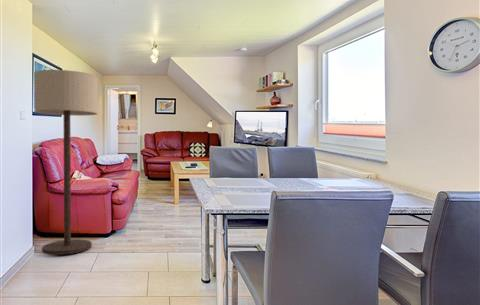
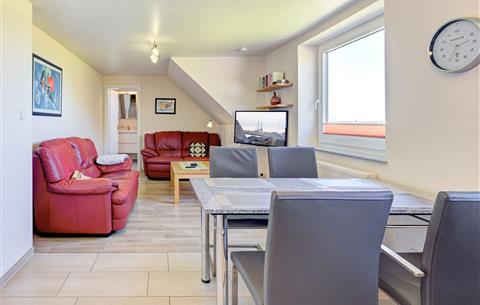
- floor lamp (67, 162)
